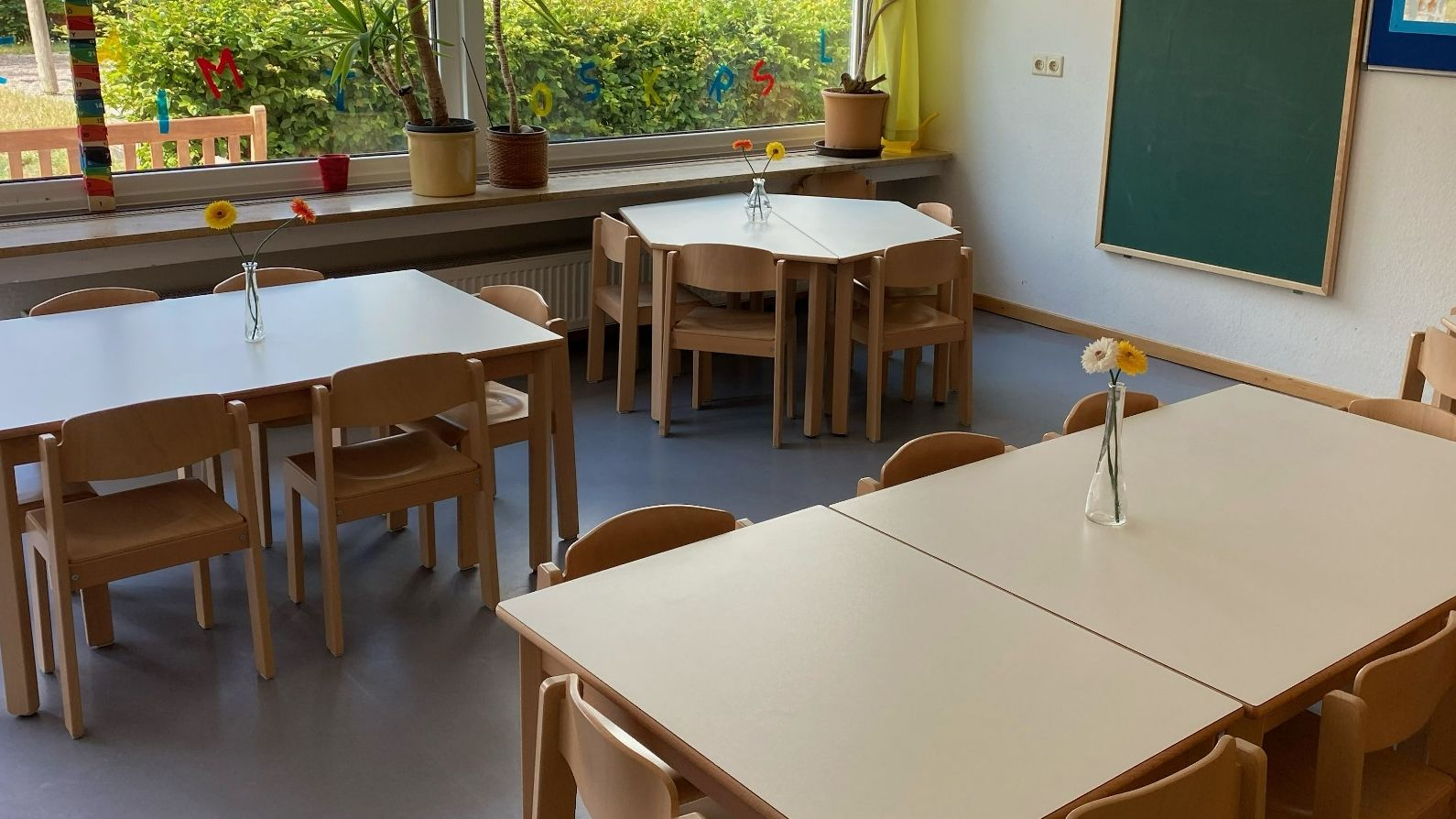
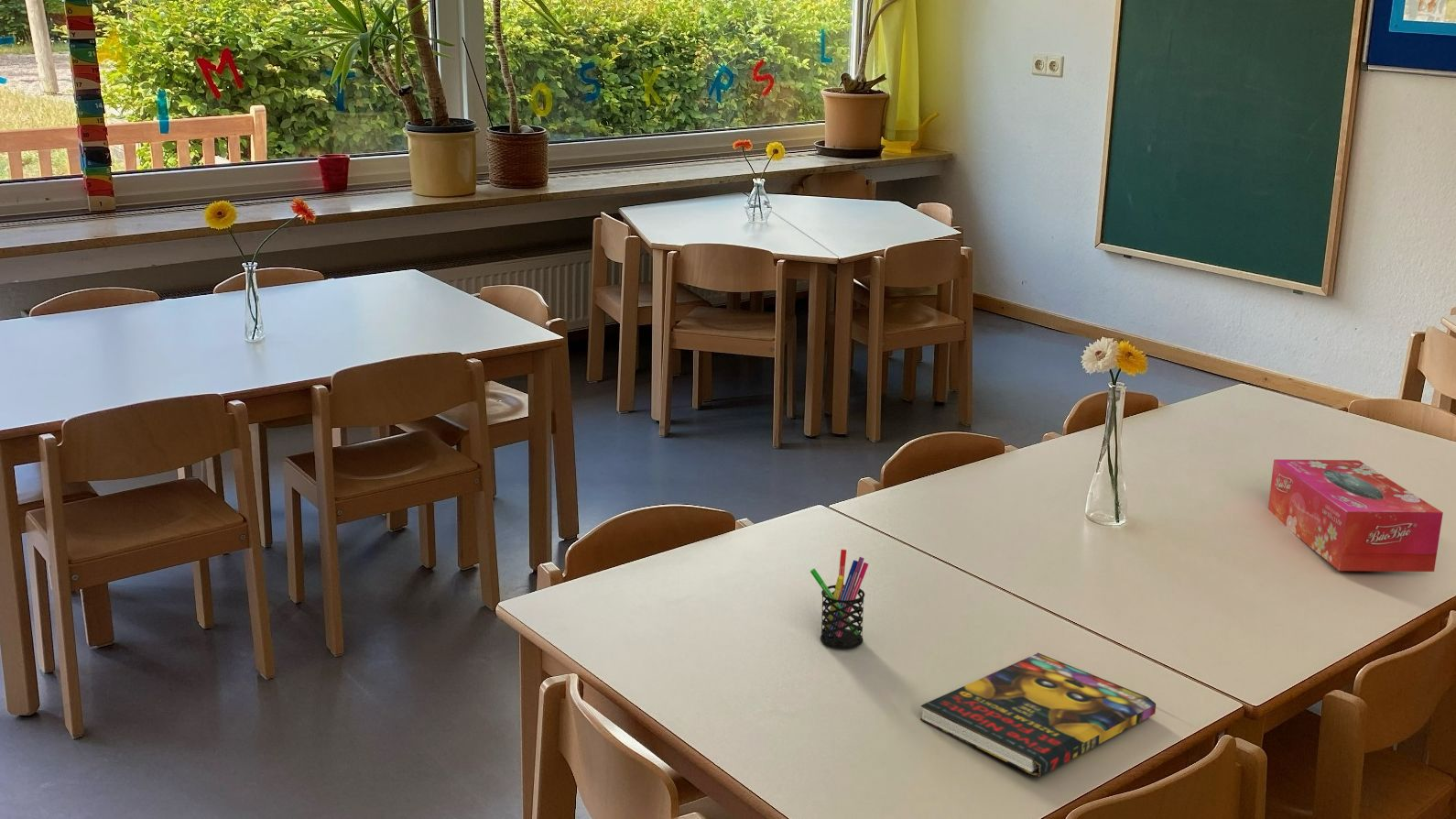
+ tissue box (1349, 512)
+ book (1038, 710)
+ pen holder (837, 597)
